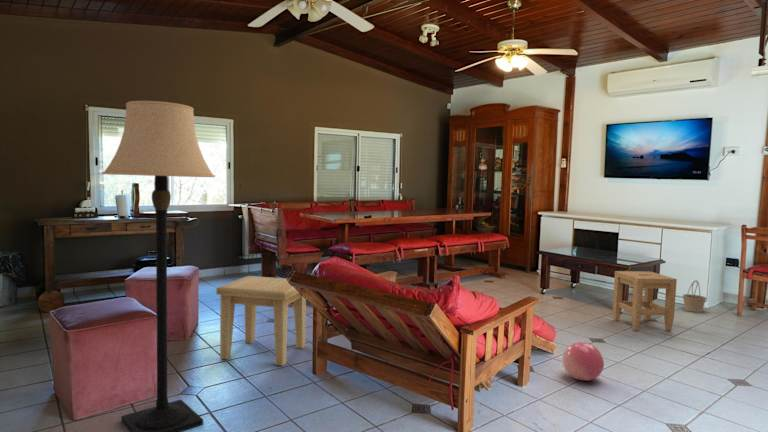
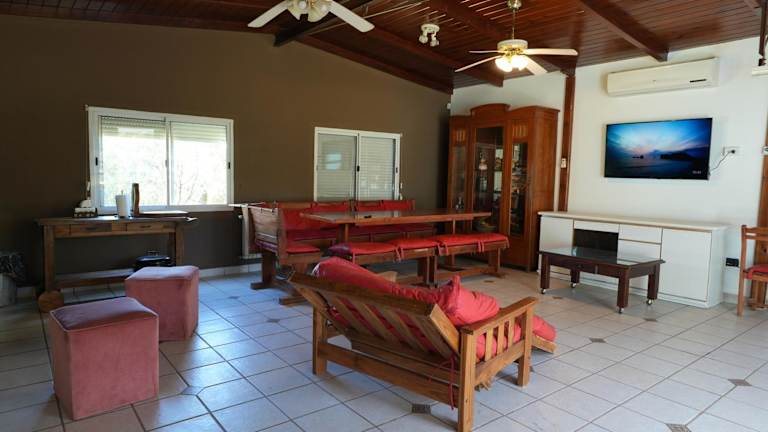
- lamp (161, 267)
- stool (644, 300)
- basket (694, 295)
- side table (255, 317)
- ball (582, 360)
